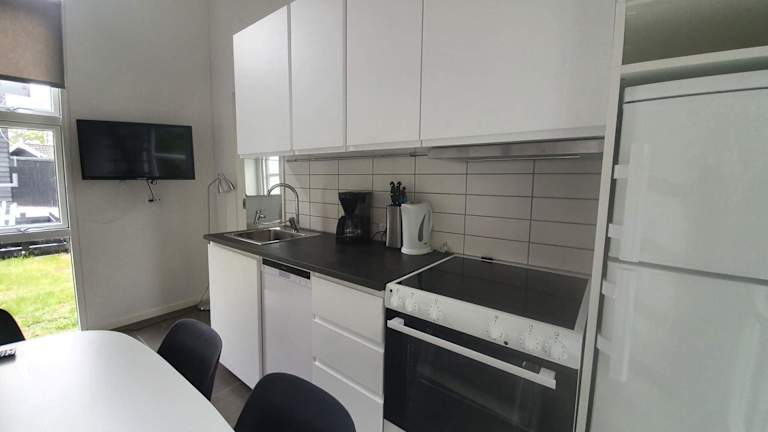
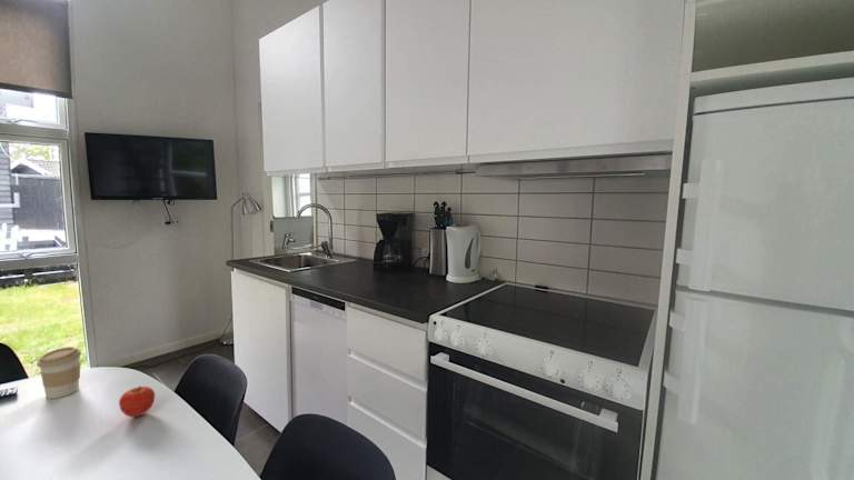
+ fruit (137, 400)
+ coffee cup (60, 371)
